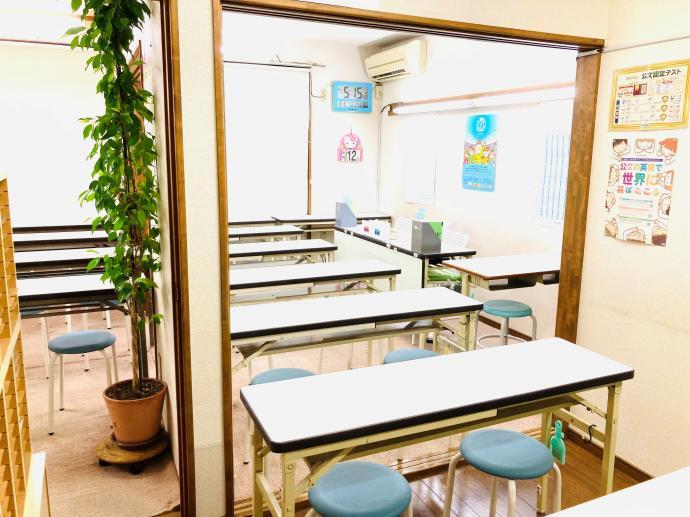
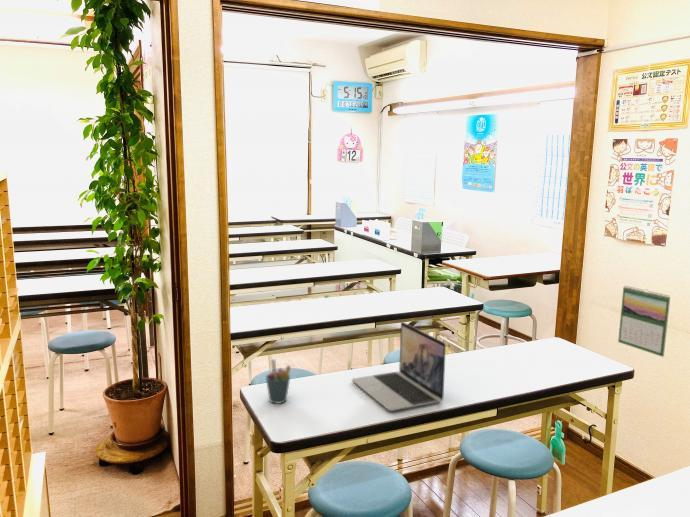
+ laptop (400, 363)
+ calendar (643, 319)
+ pen holder (278, 381)
